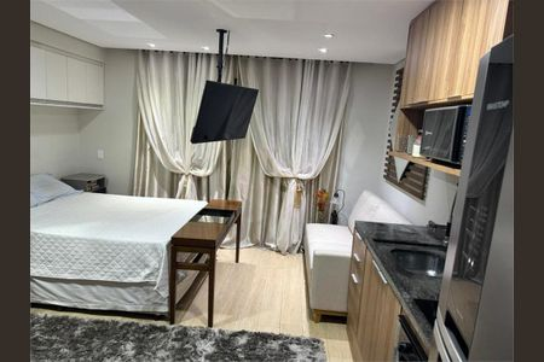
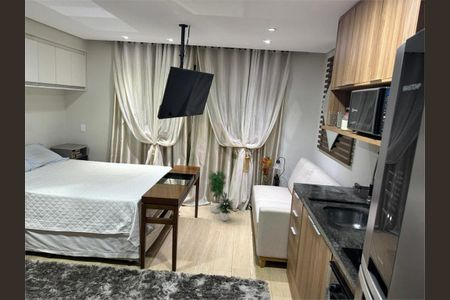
+ potted plant (220, 193)
